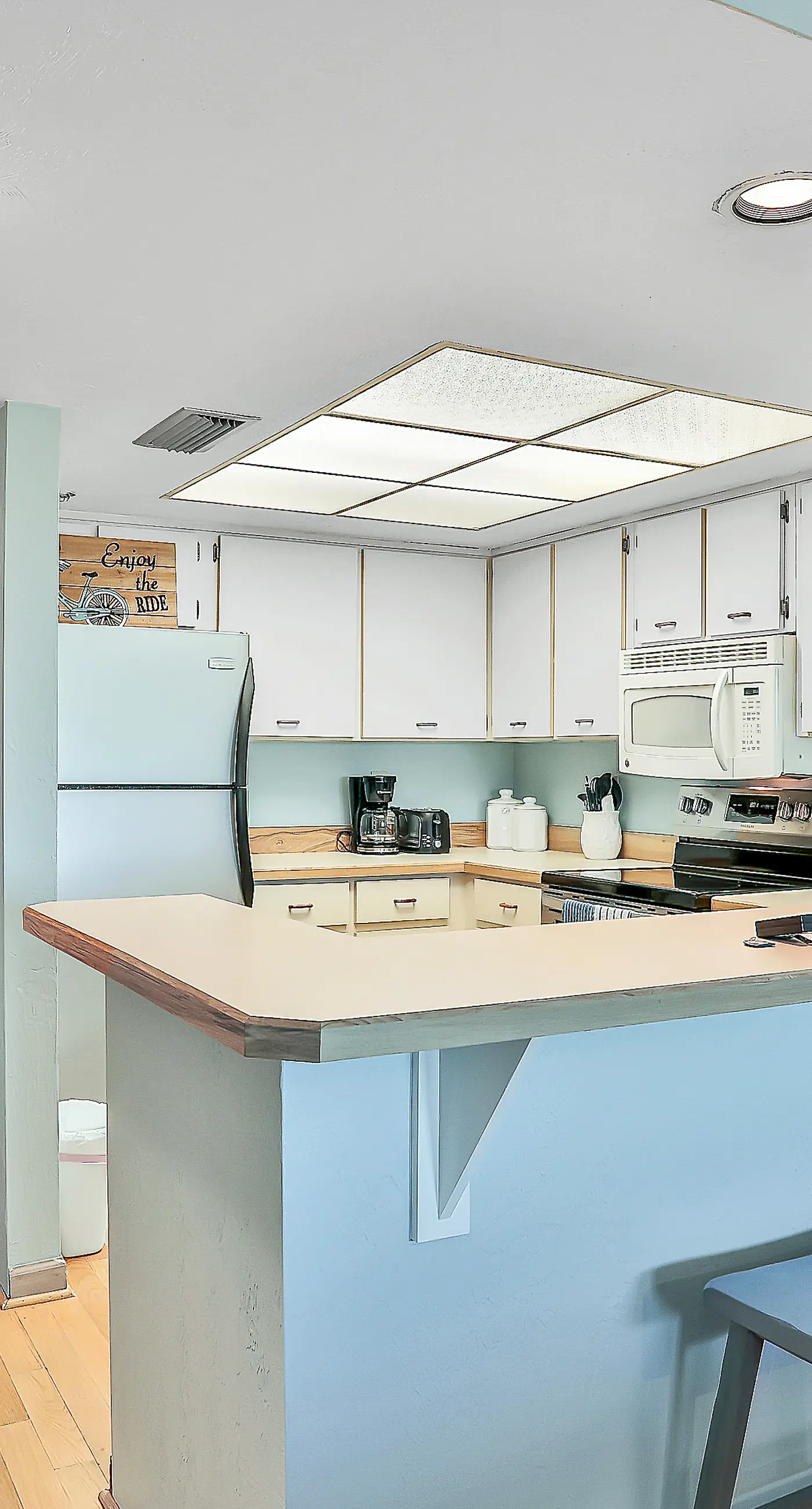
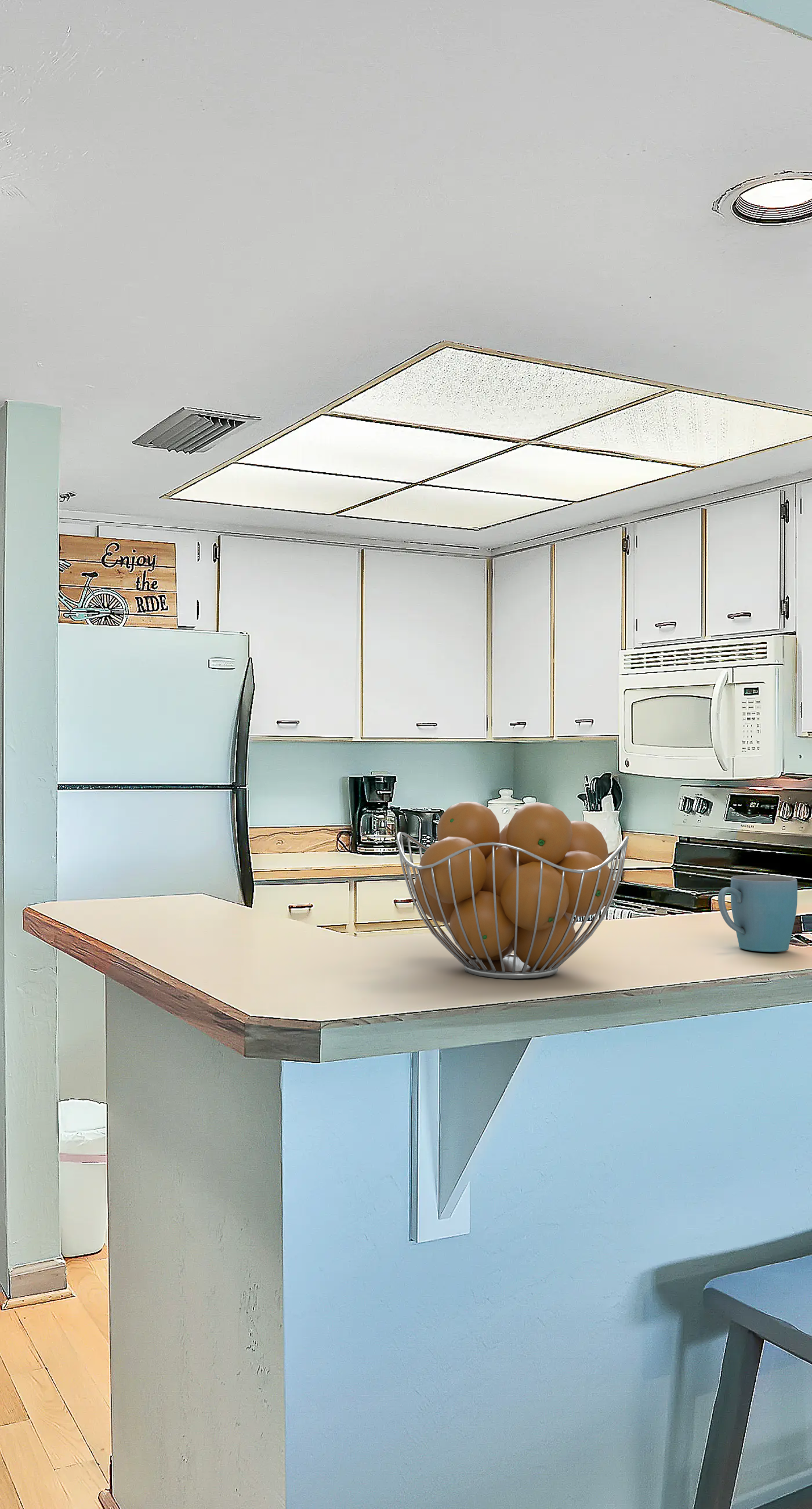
+ mug (754, 914)
+ fruit basket (511, 885)
